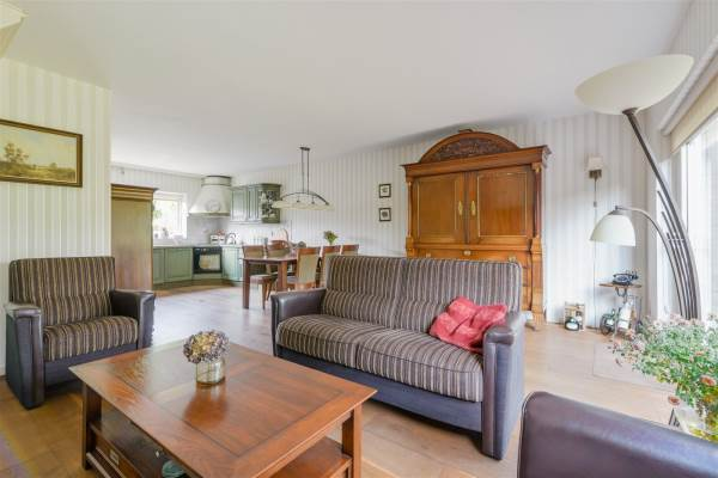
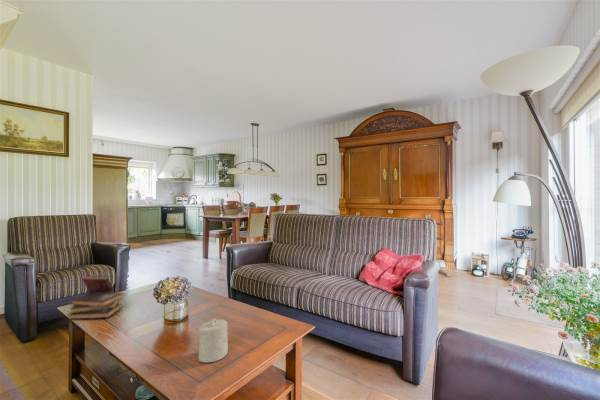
+ candle (213, 337)
+ book (100, 293)
